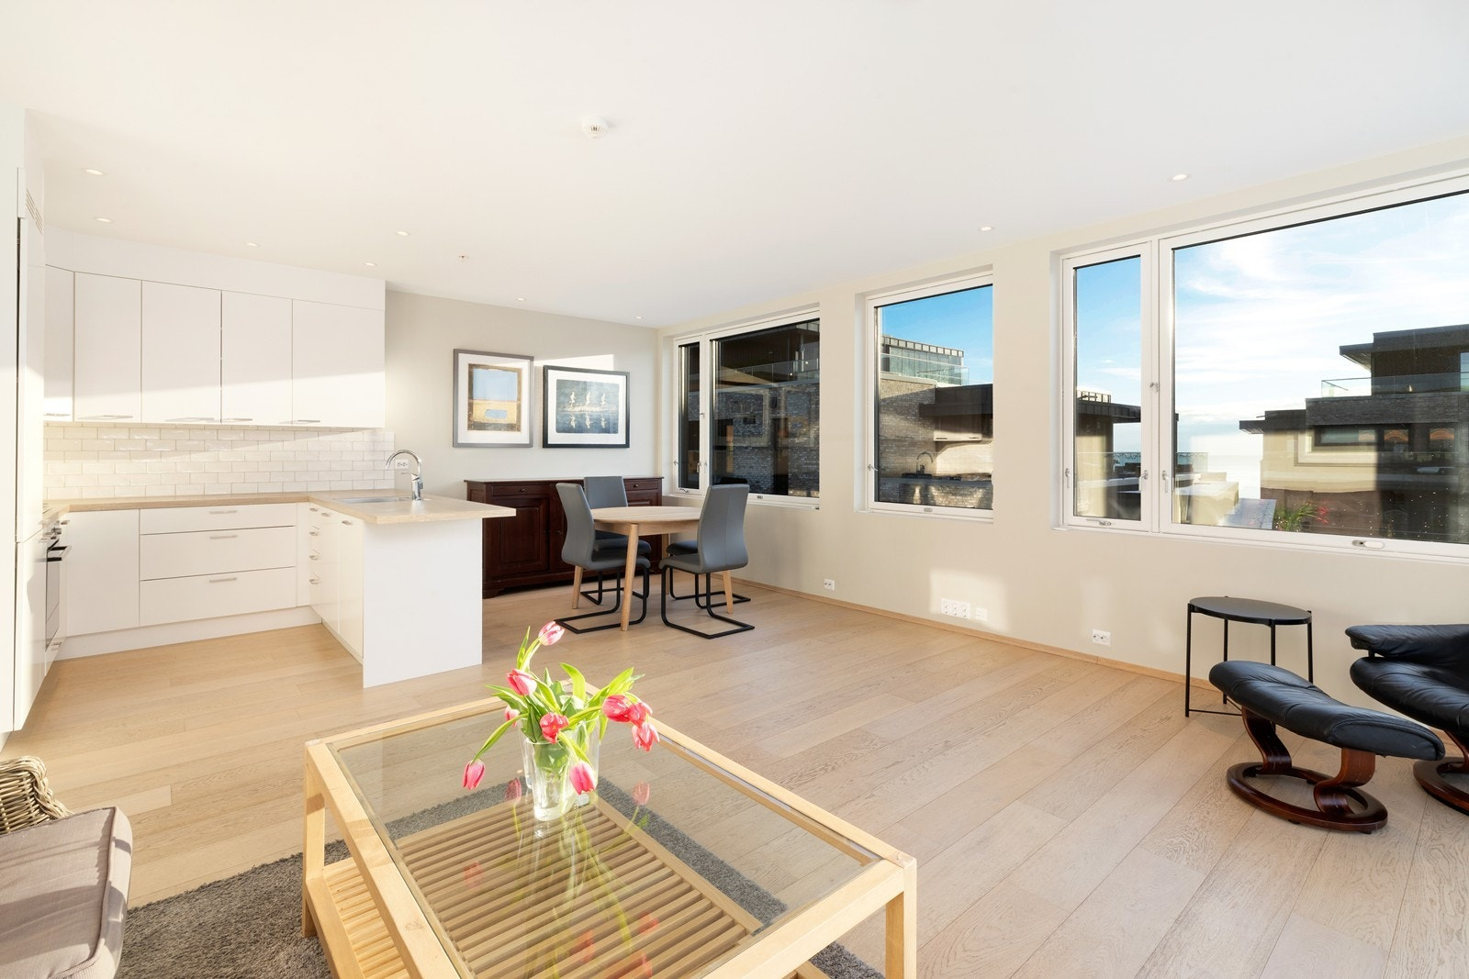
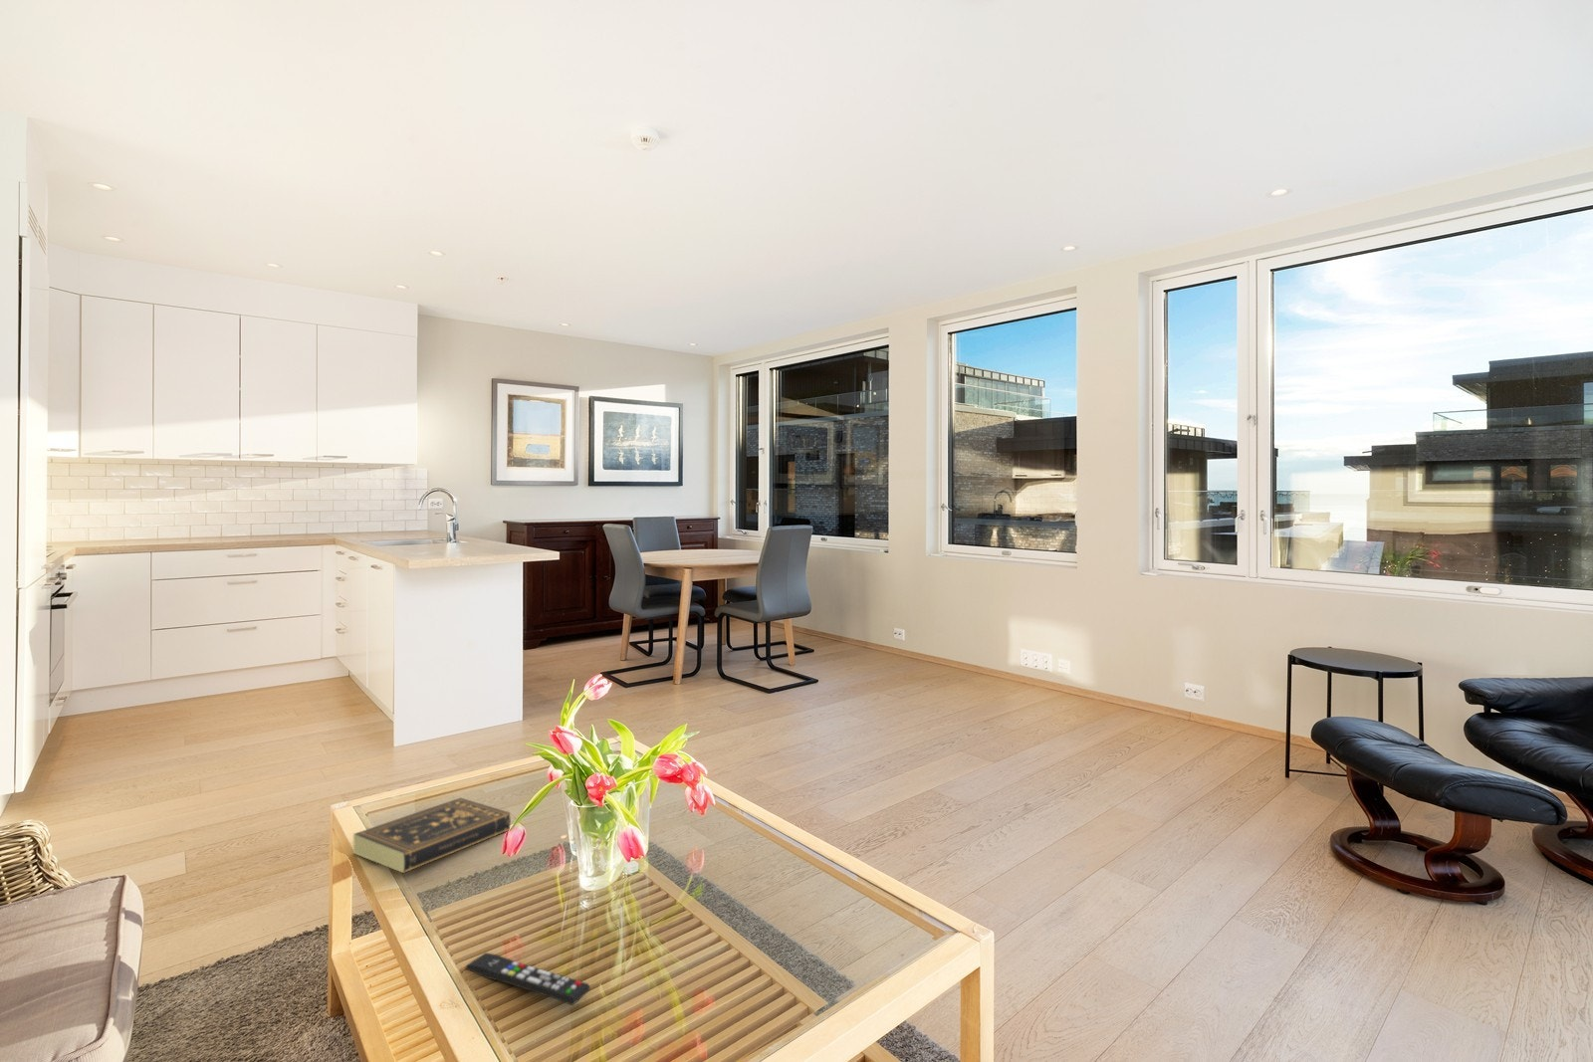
+ book (434, 832)
+ remote control (526, 978)
